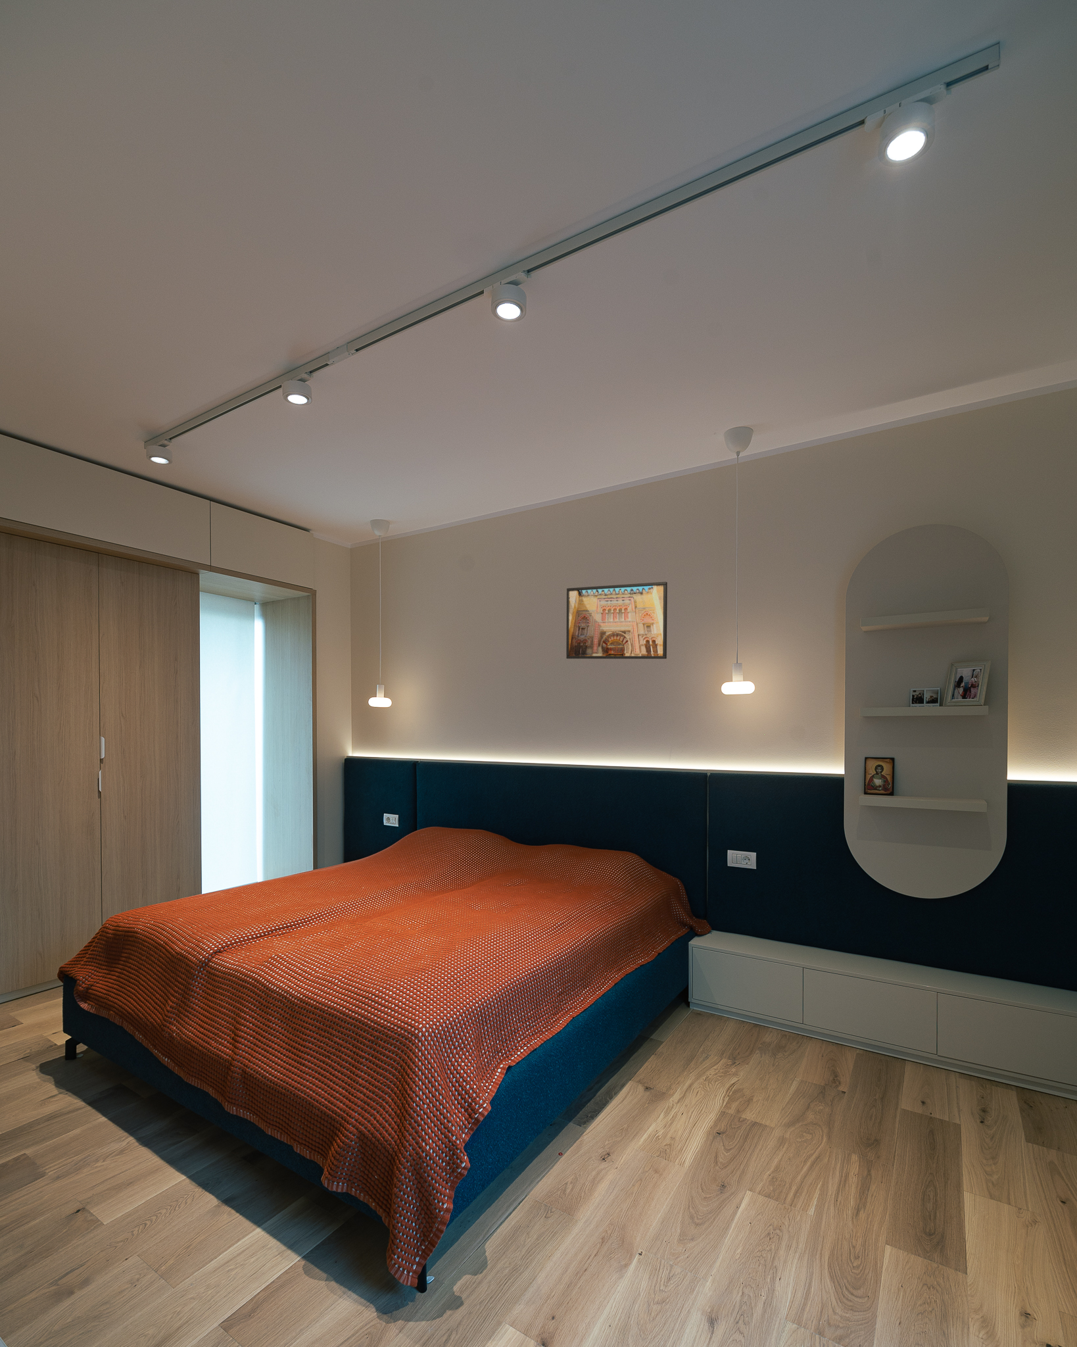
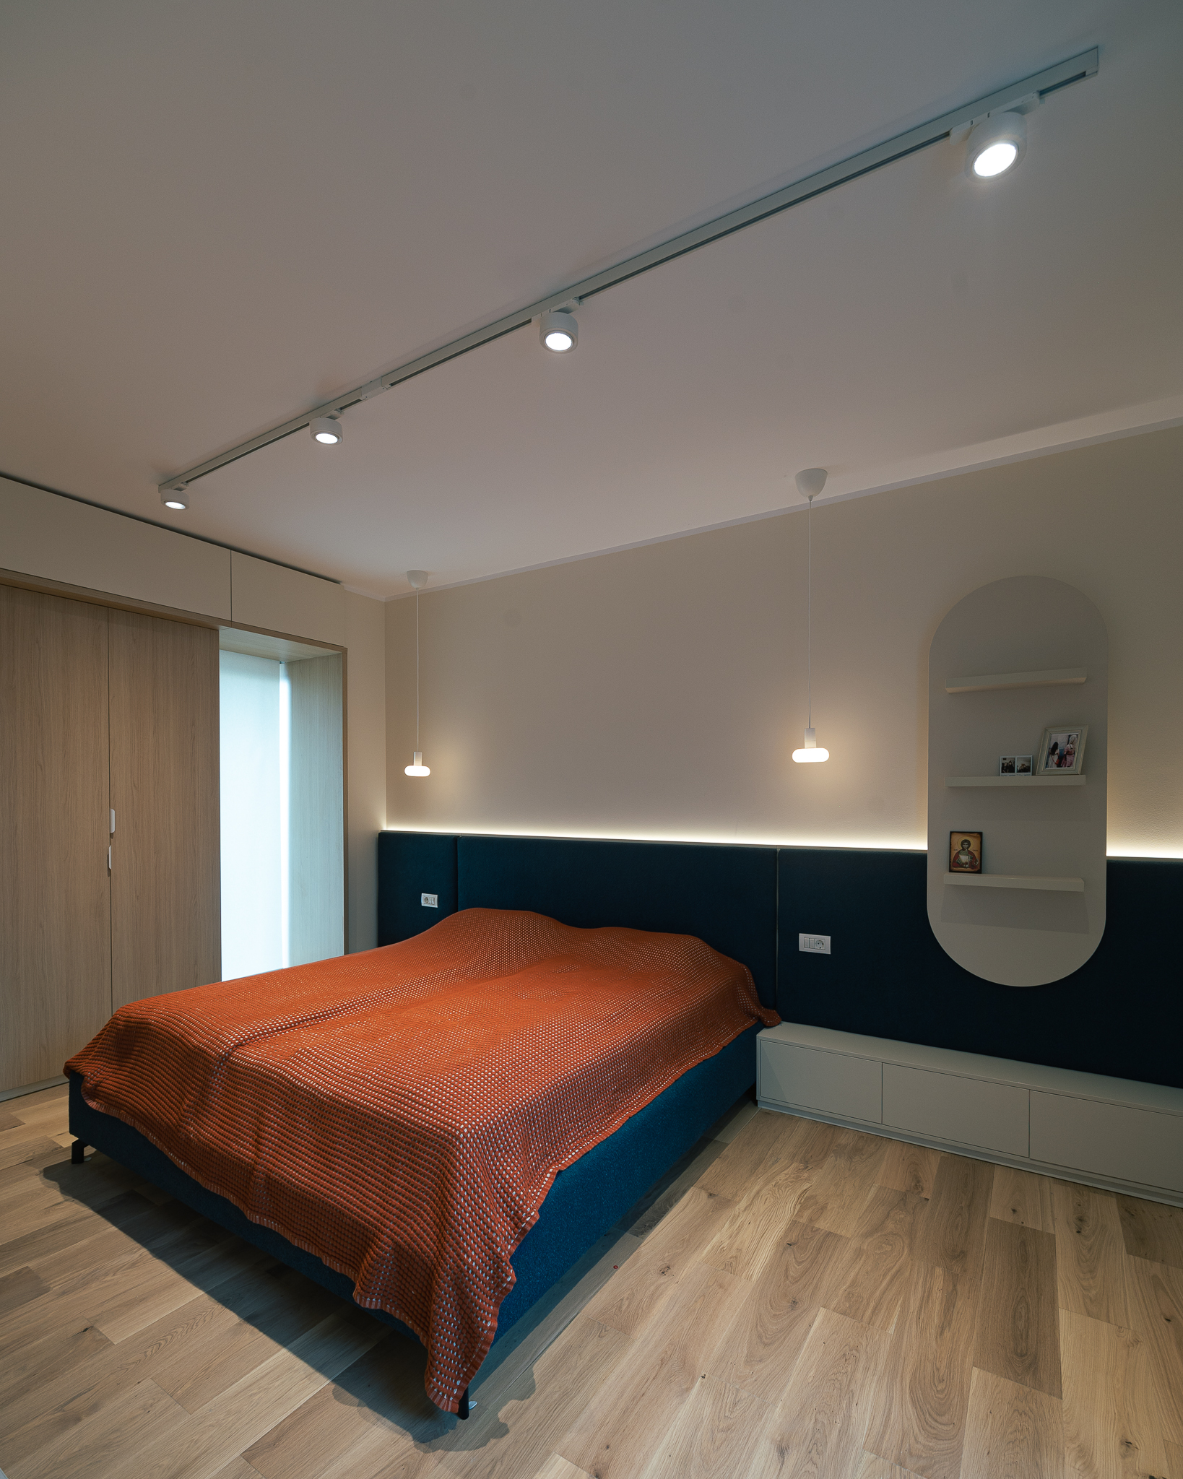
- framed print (614, 621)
